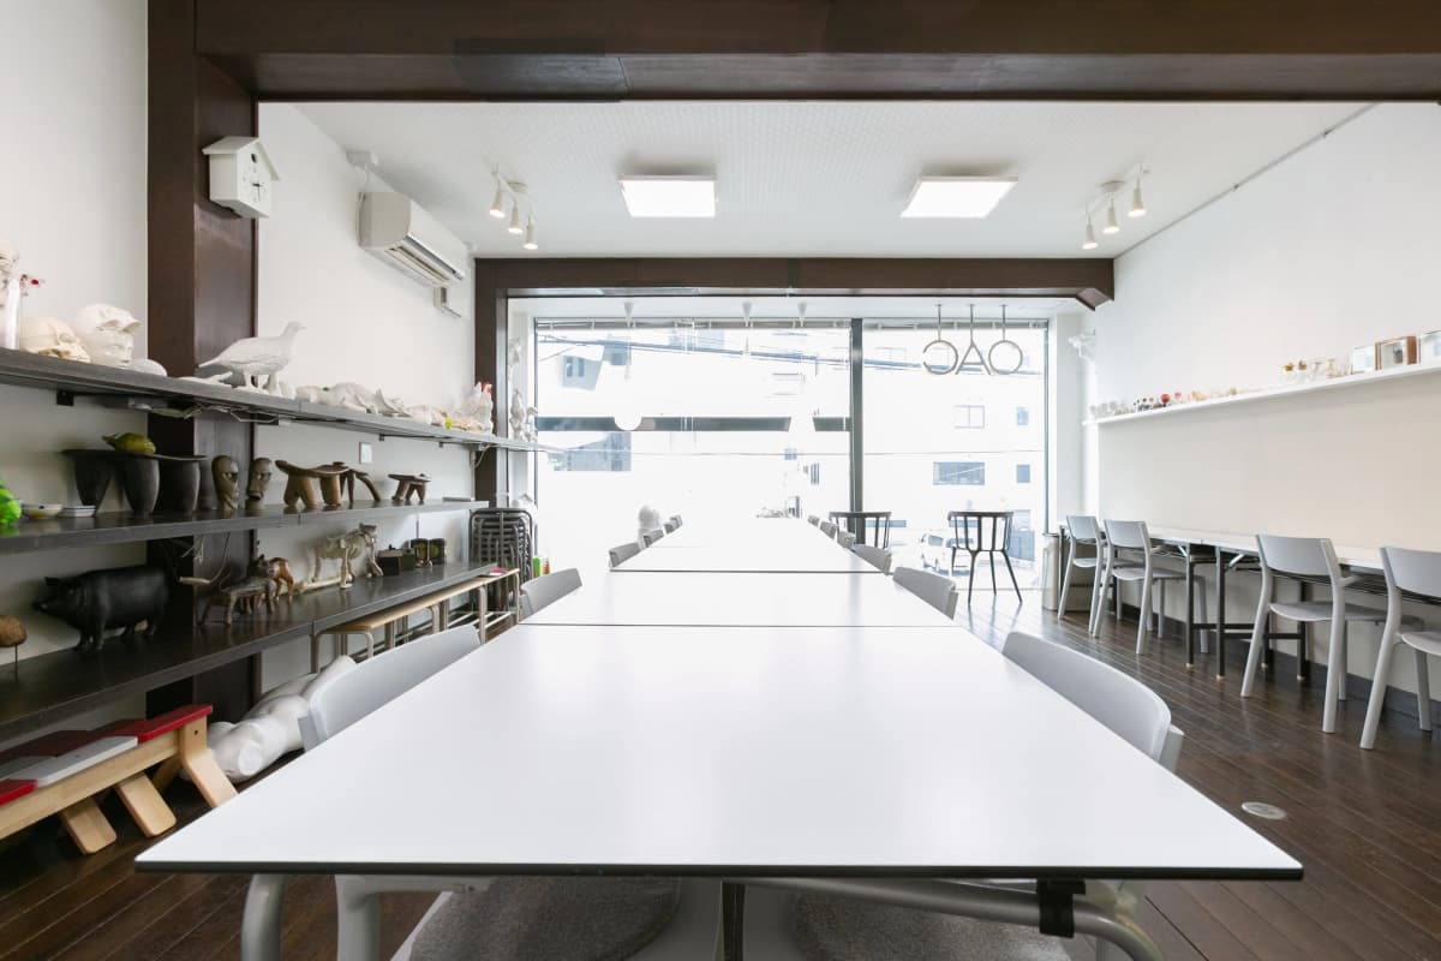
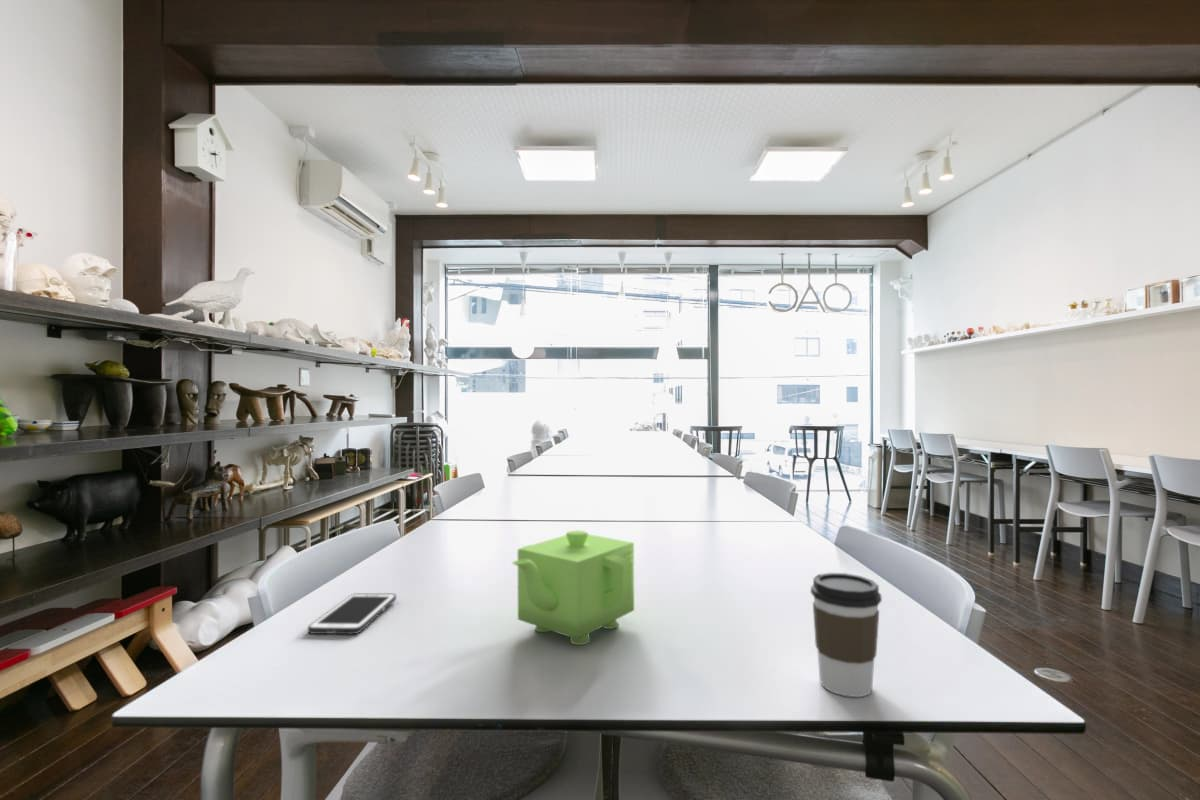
+ coffee cup (845, 633)
+ teapot (572, 579)
+ cell phone (355, 612)
